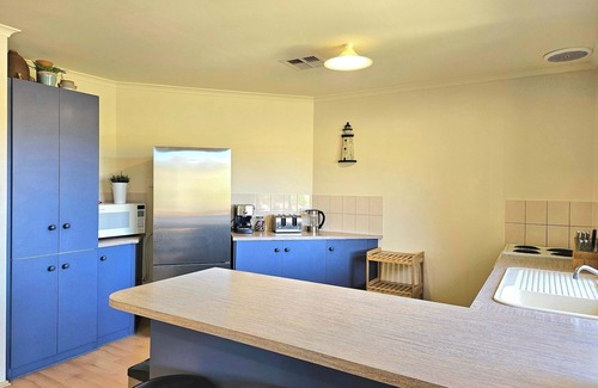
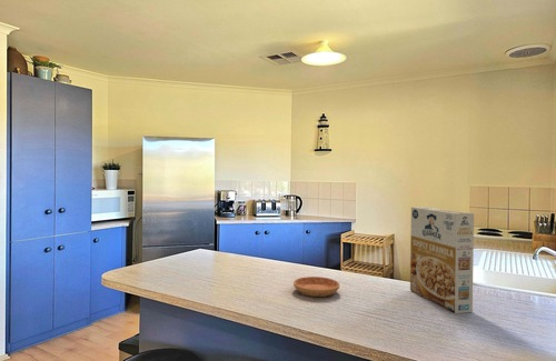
+ saucer (316, 287)
+ cereal box (439, 254)
